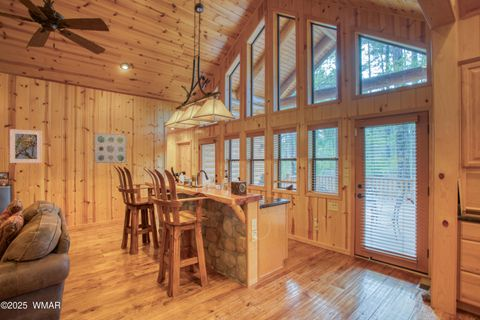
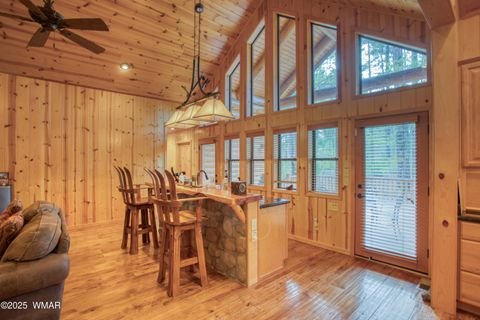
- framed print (26, 146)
- wall art (110, 148)
